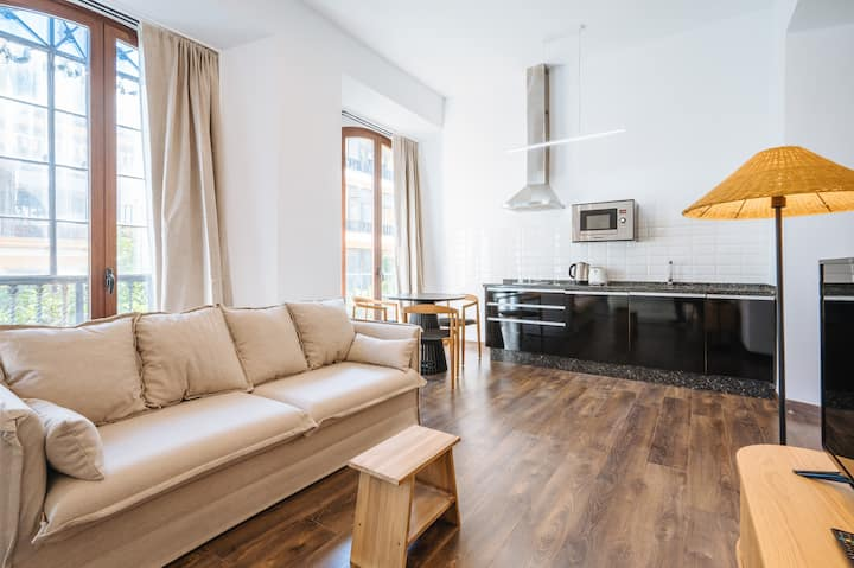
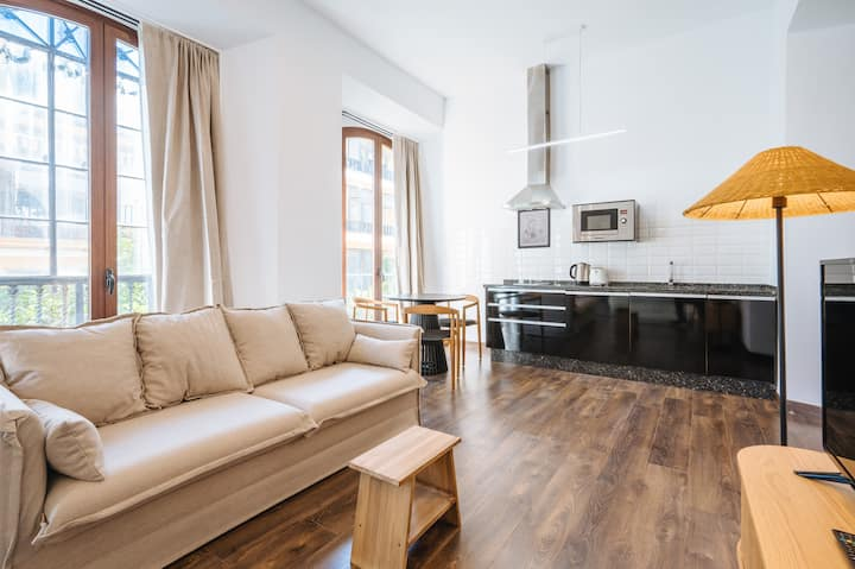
+ wall art (533, 228)
